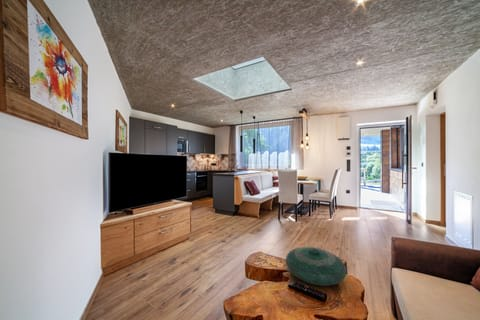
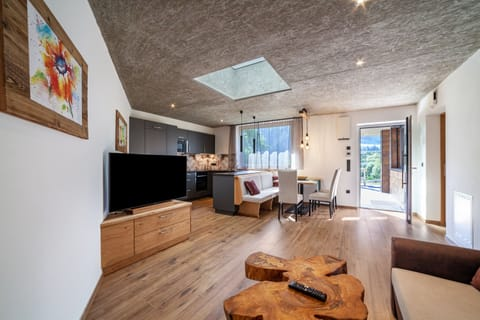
- decorative bowl (314, 261)
